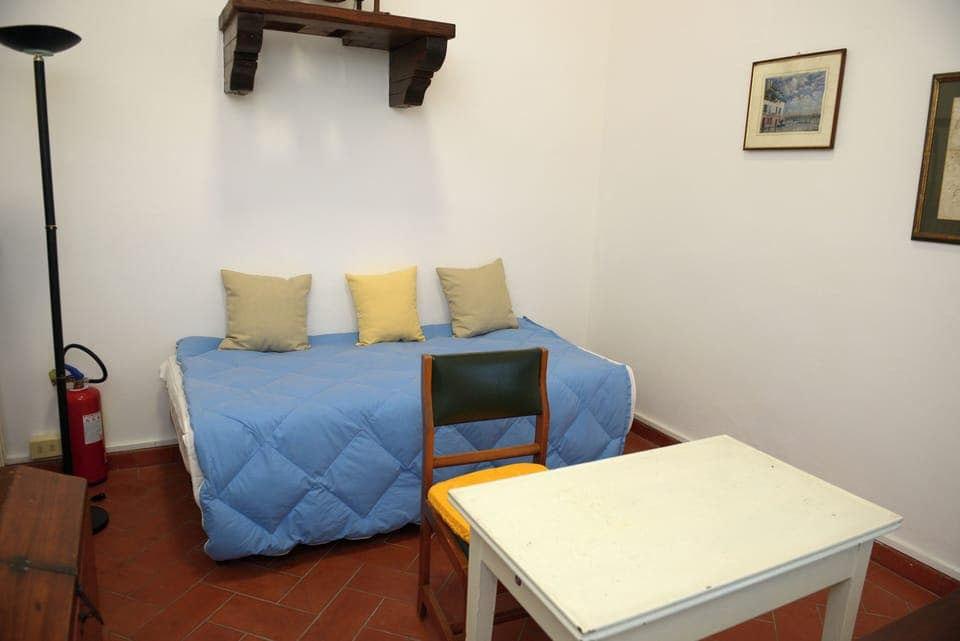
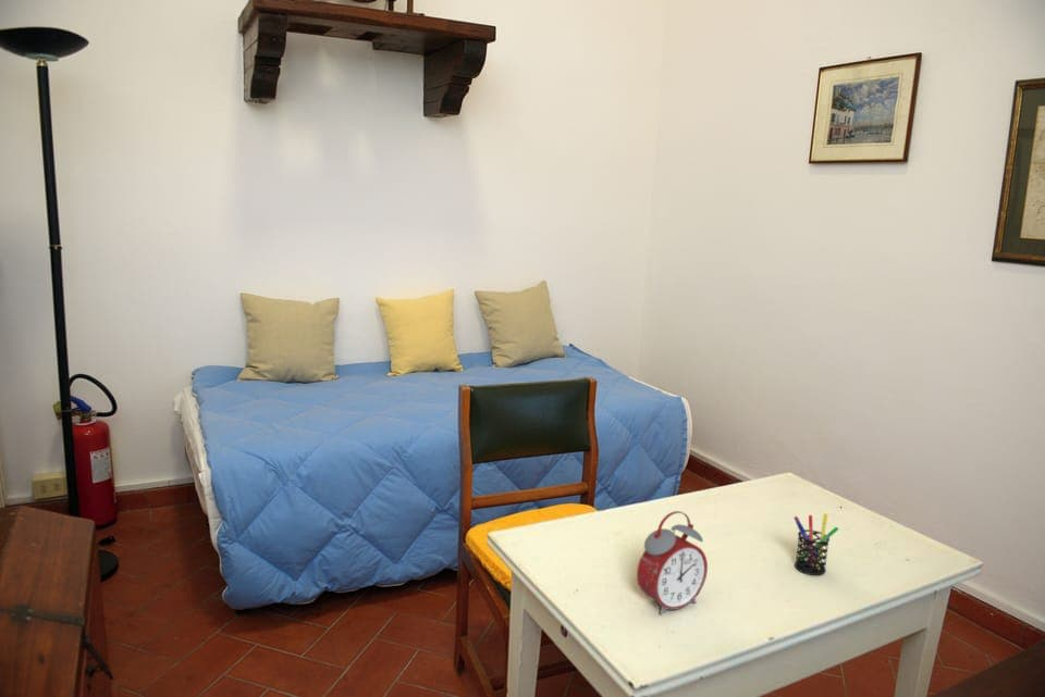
+ alarm clock (672, 558)
+ pen holder (815, 542)
